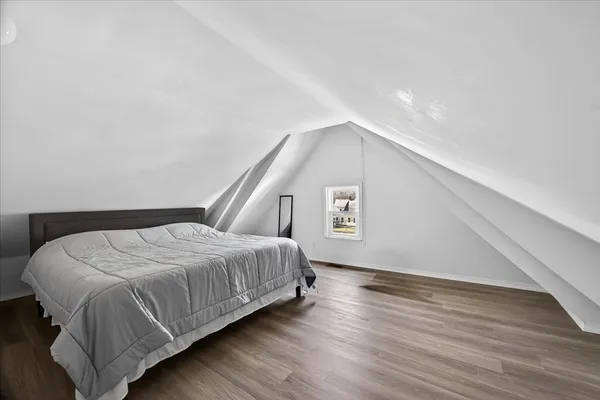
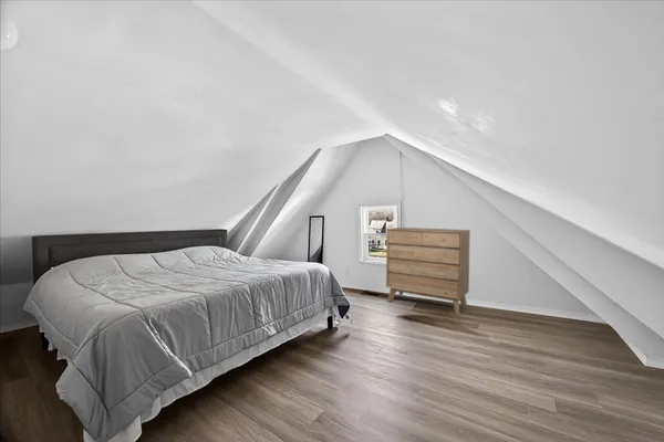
+ dresser (426, 266)
